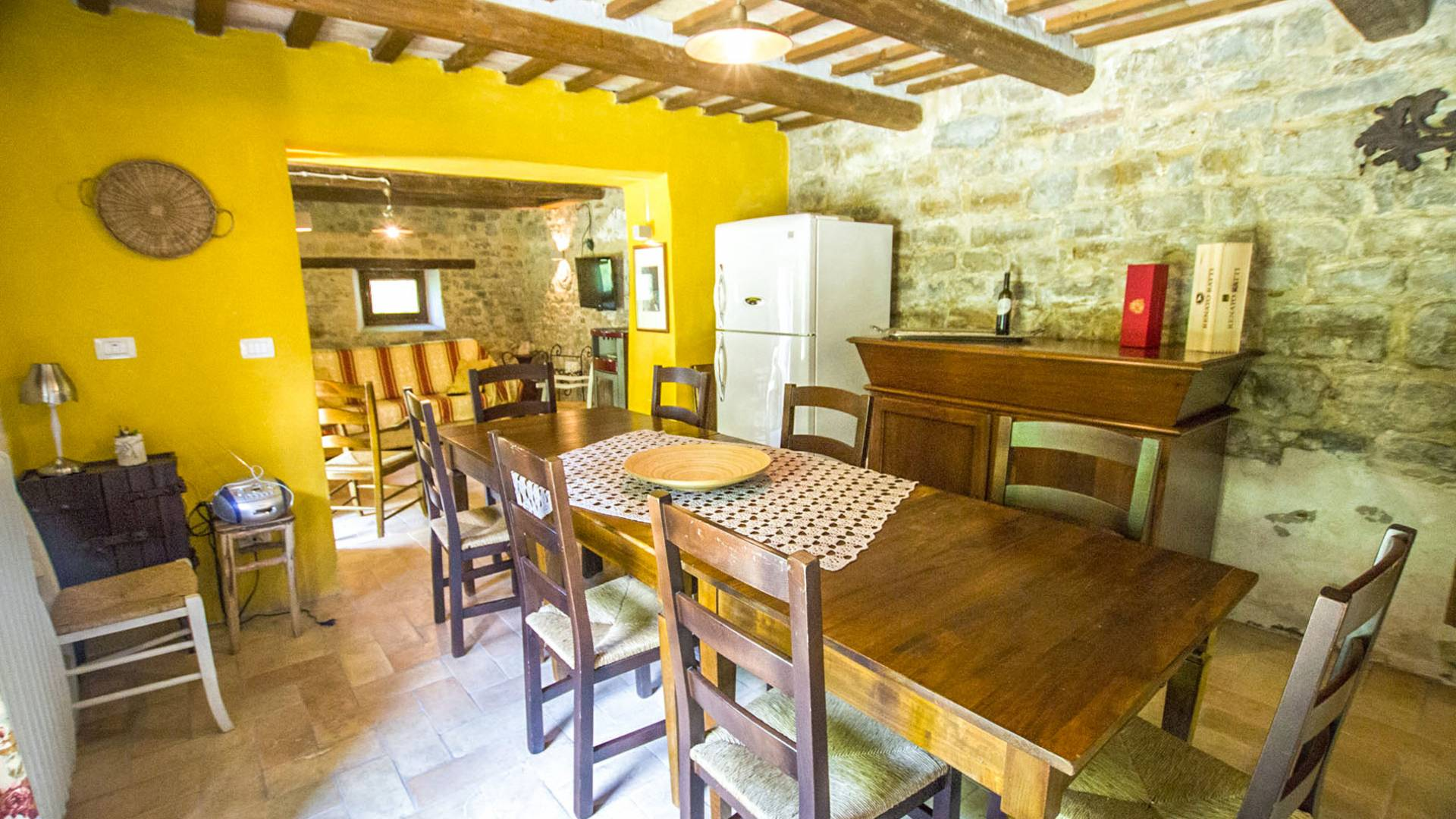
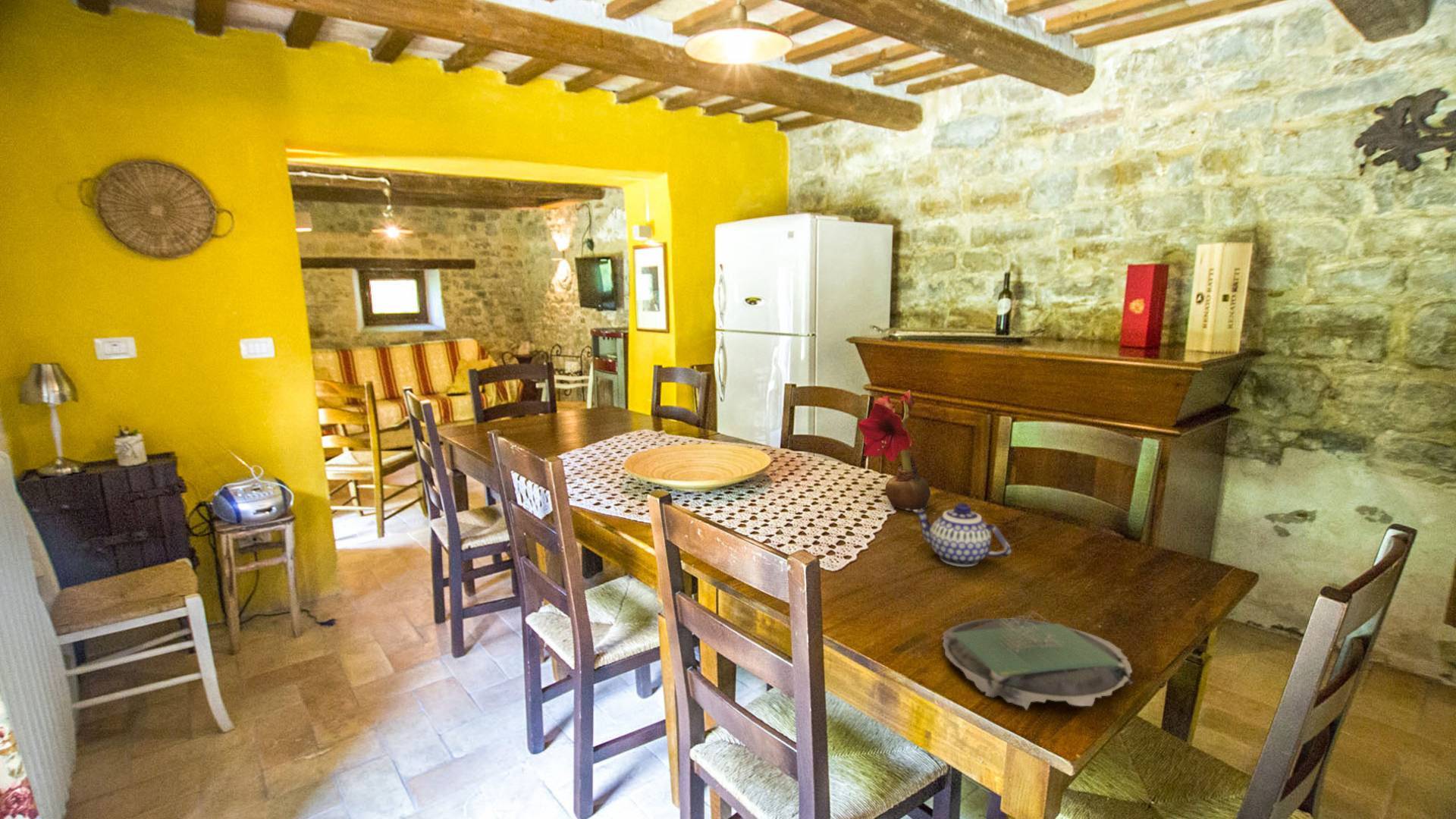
+ teapot (959, 531)
+ plate (1033, 639)
+ flower (896, 451)
